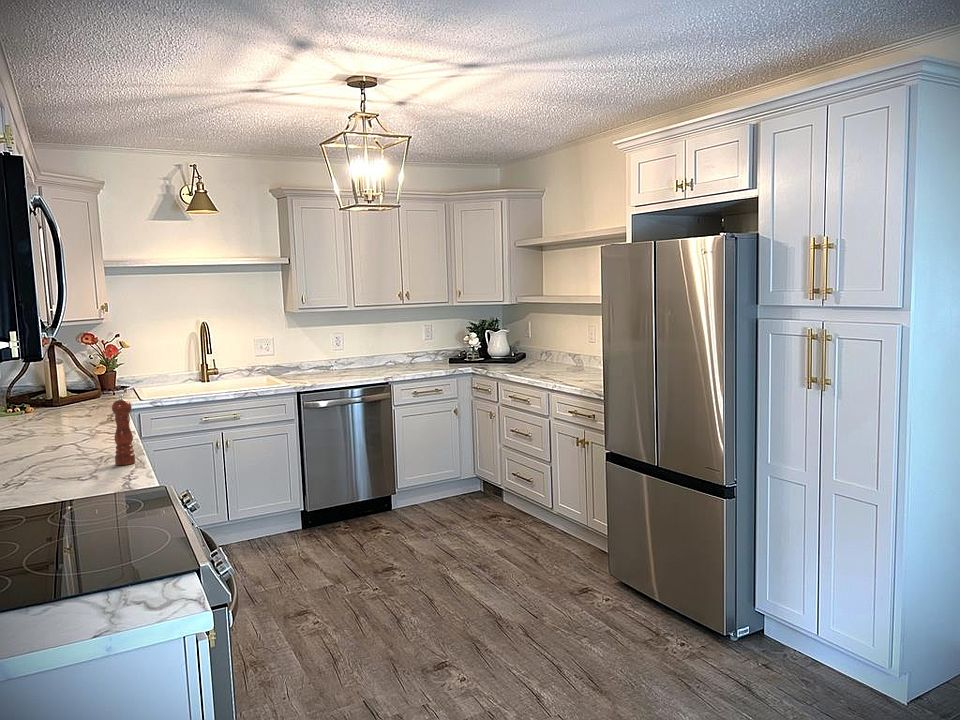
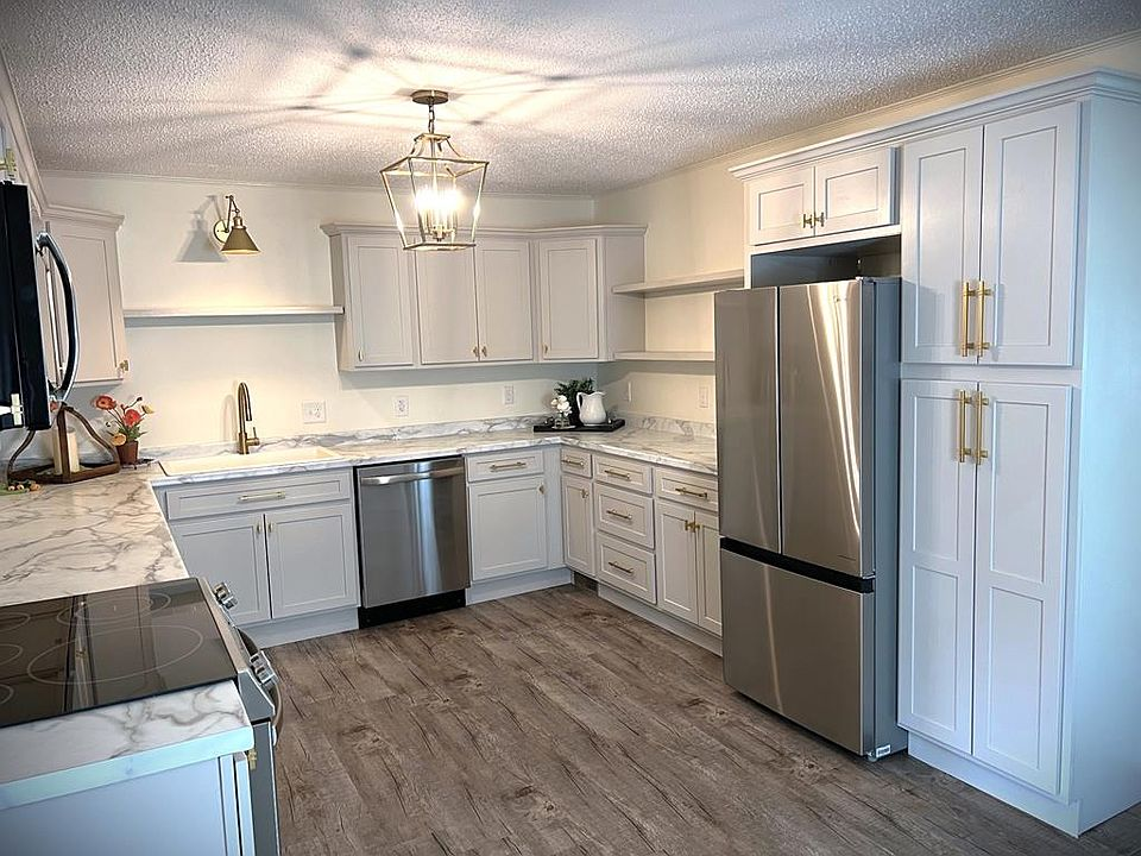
- pepper mill (123, 429)
